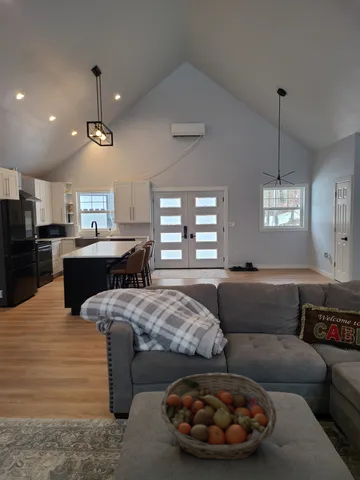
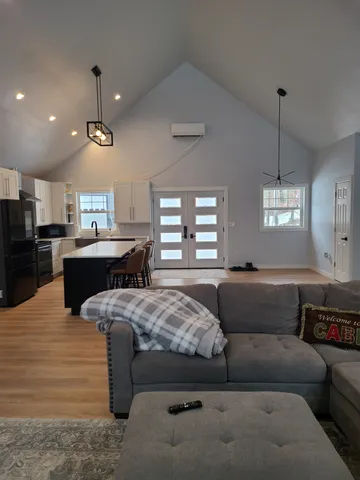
- fruit basket (217, 414)
